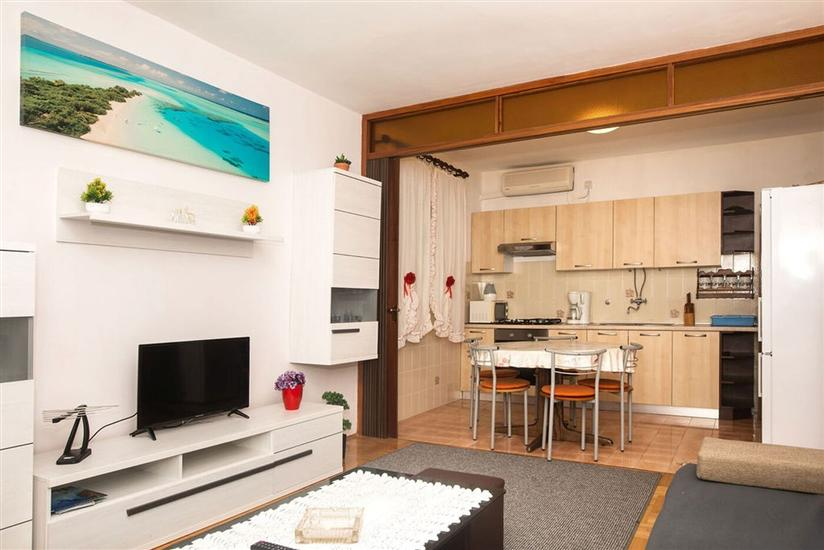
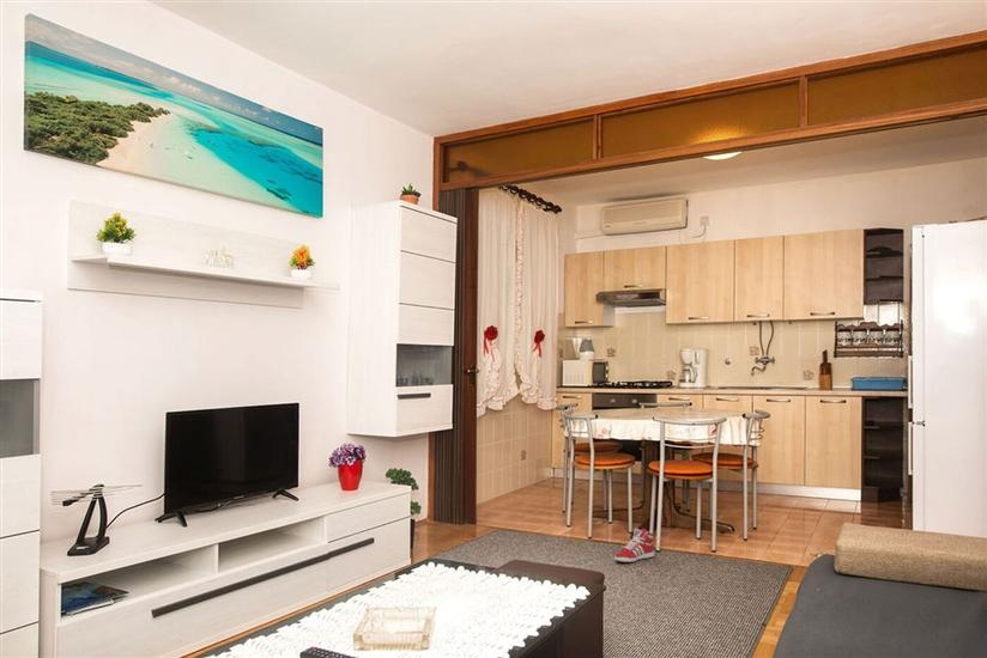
+ sneaker (634, 544)
